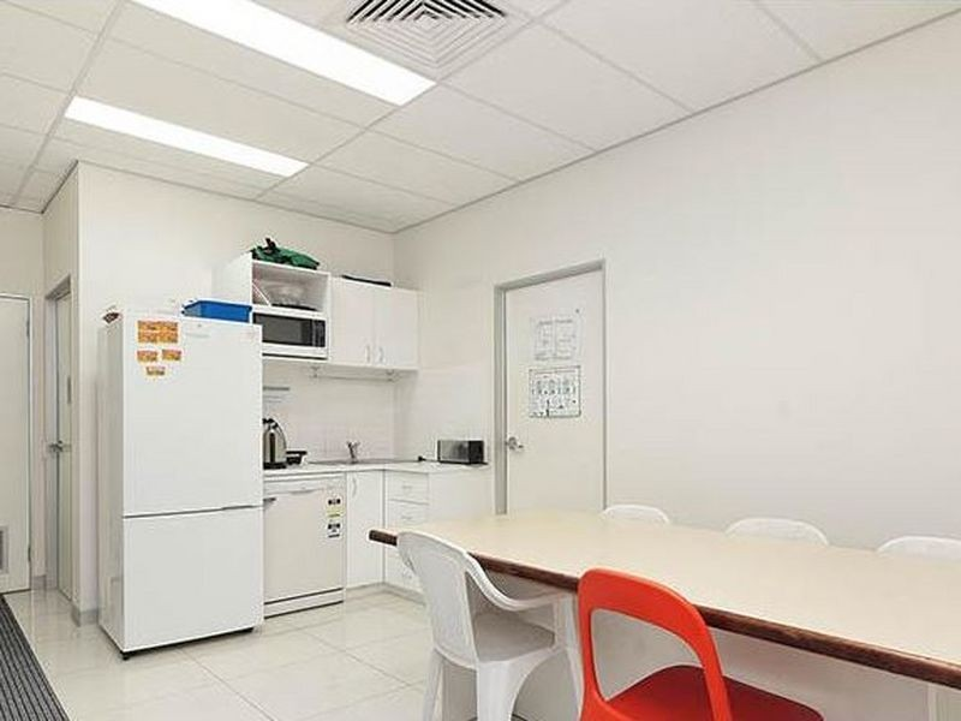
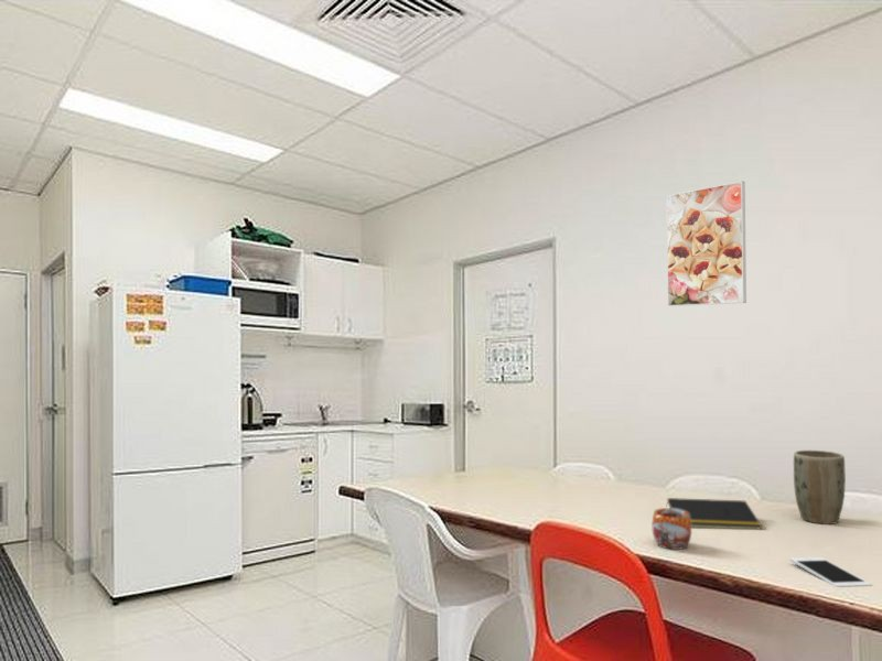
+ plant pot (819, 486)
+ cell phone (828, 572)
+ mug (670, 527)
+ notepad (712, 513)
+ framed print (704, 246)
